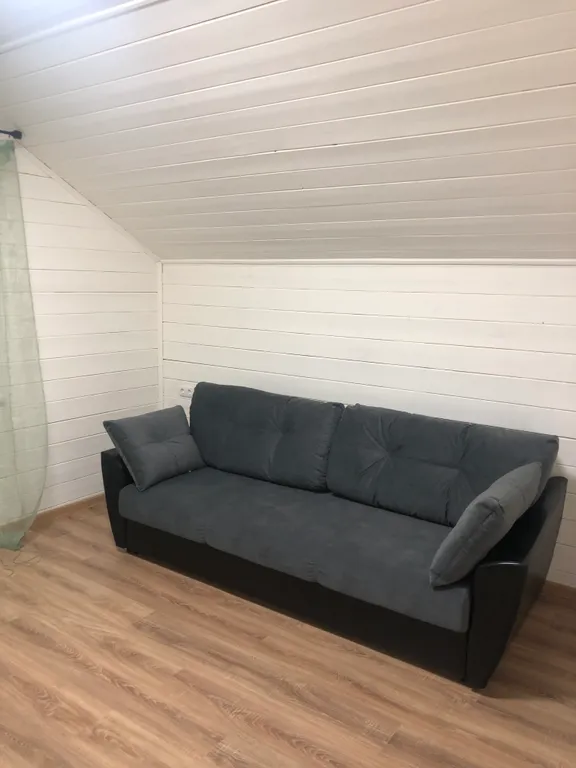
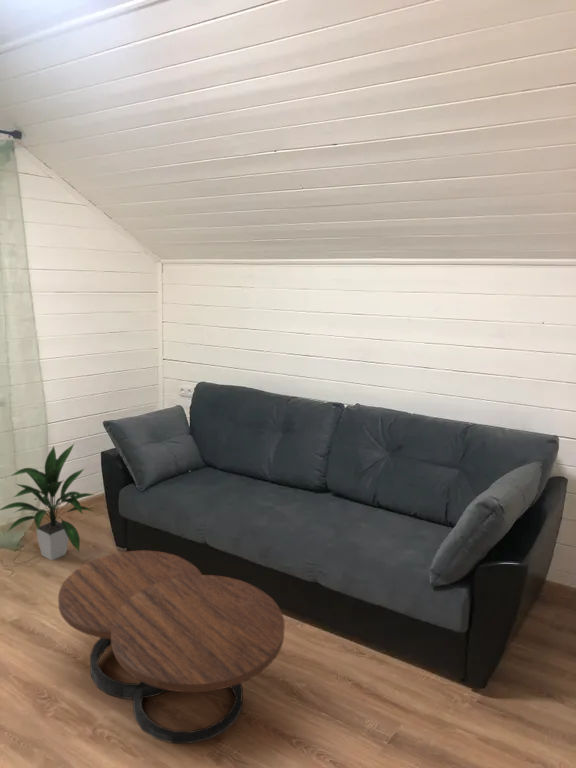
+ coffee table (165, 642)
+ indoor plant (51, 505)
